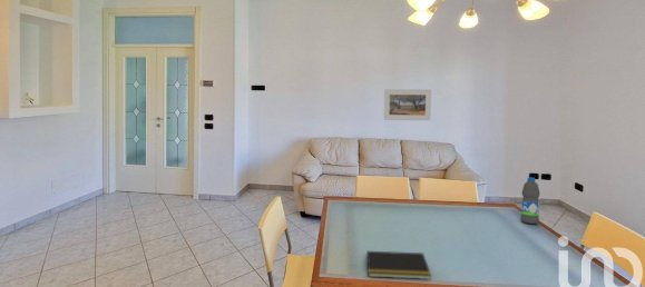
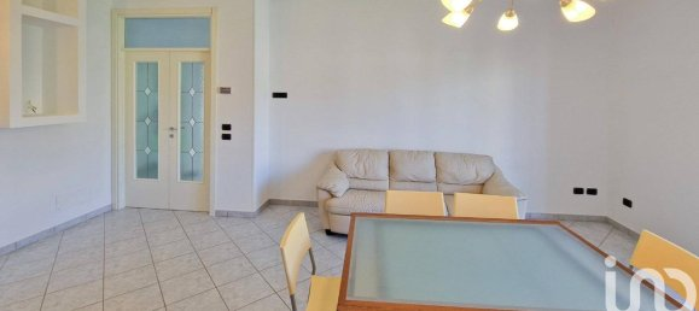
- water bottle (530, 199)
- notepad (397, 264)
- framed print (407, 105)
